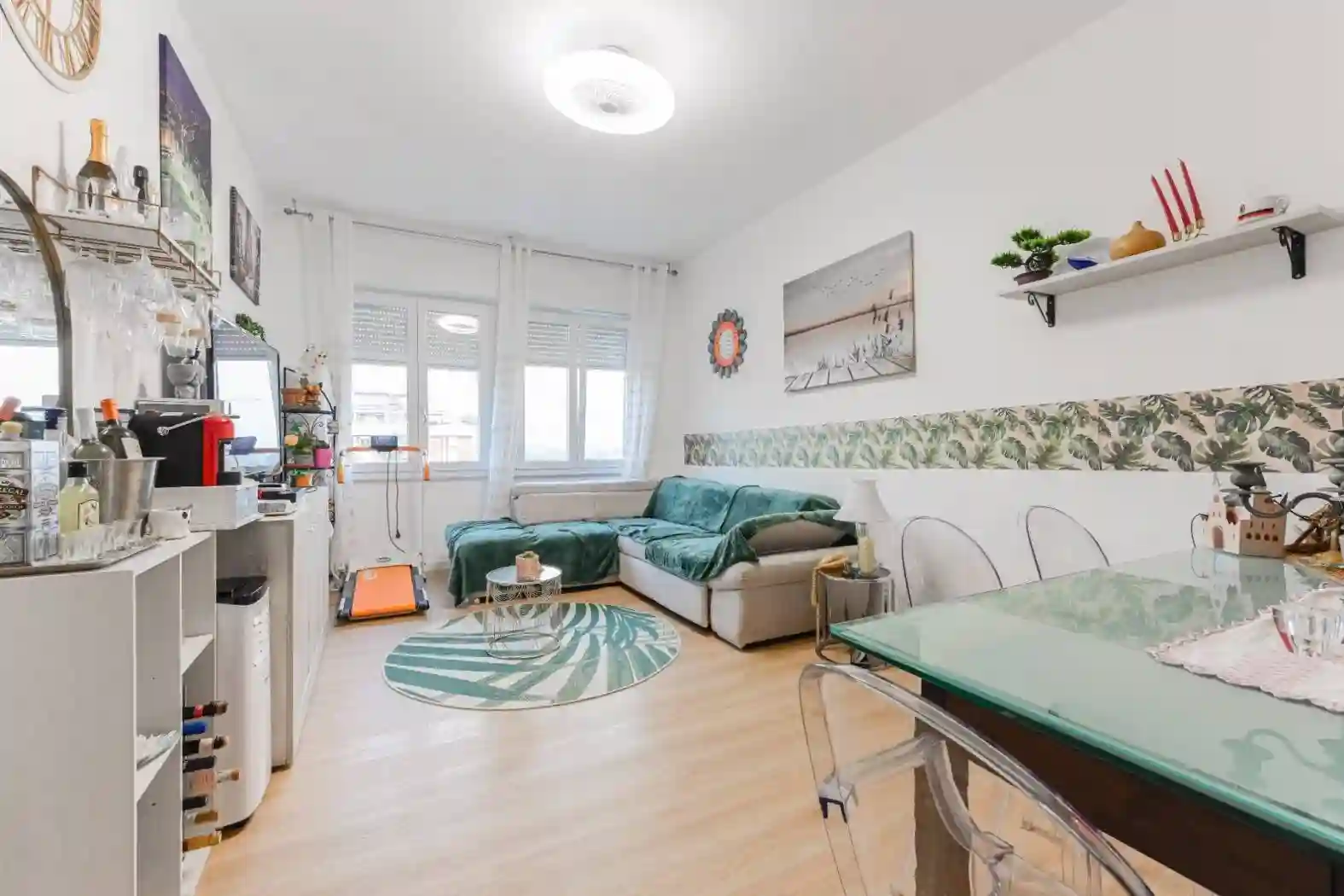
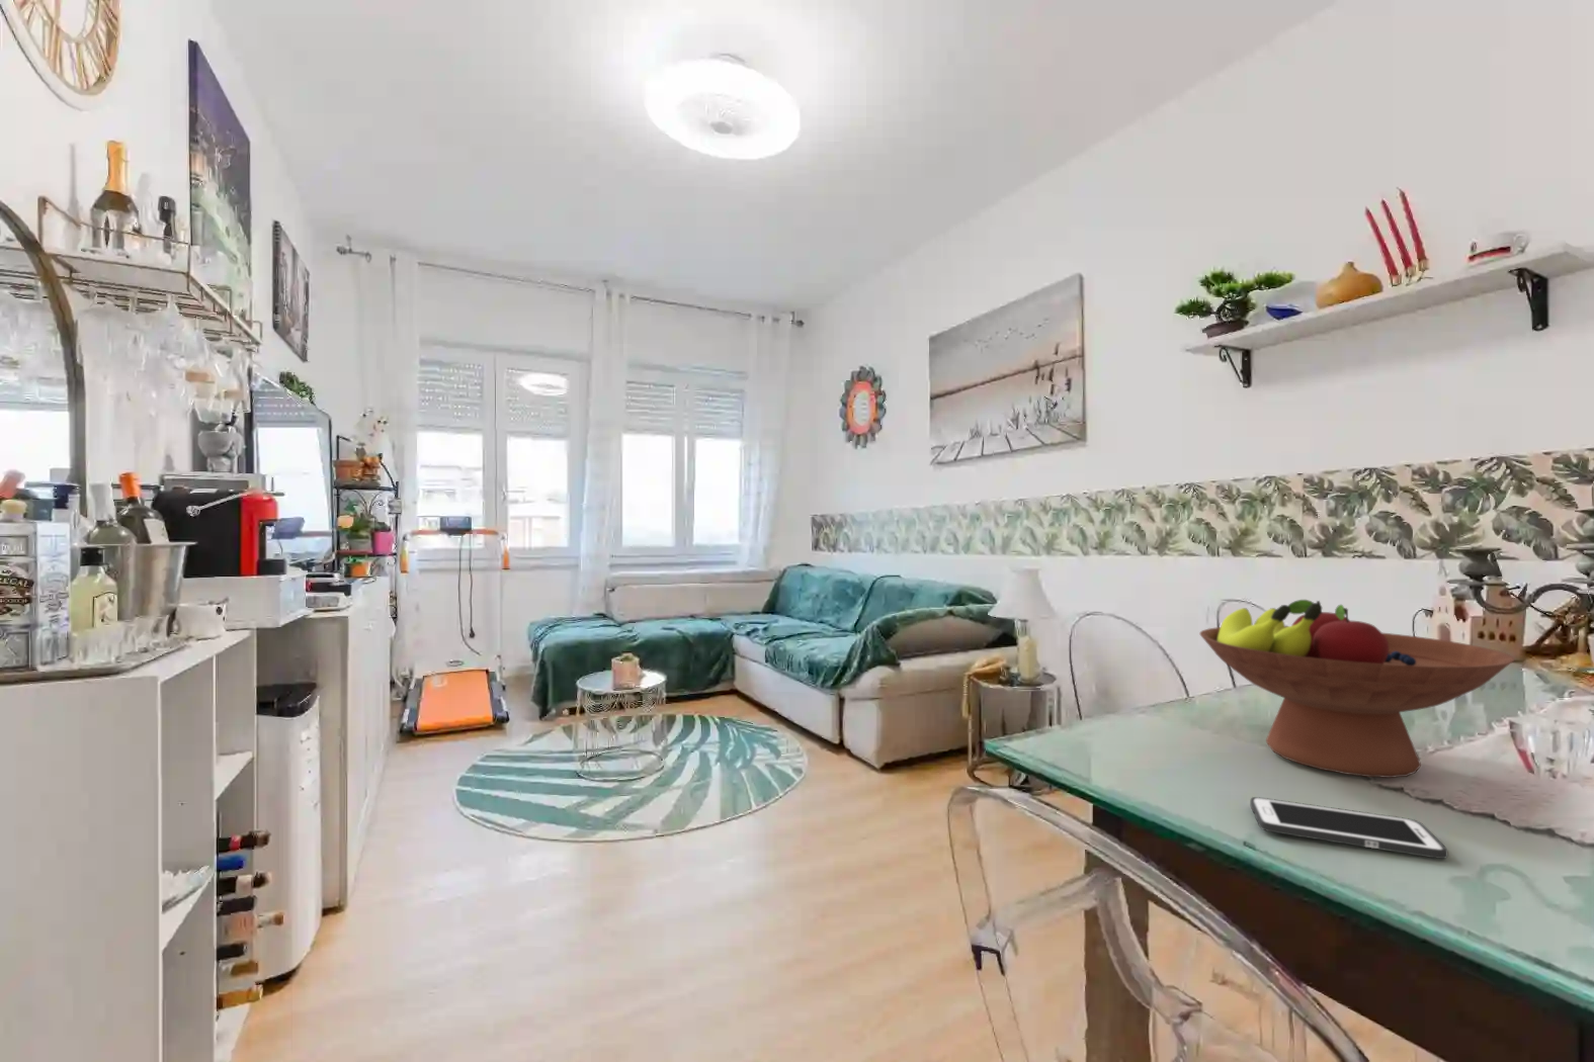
+ fruit bowl (1339, 678)
+ cell phone (1340, 825)
